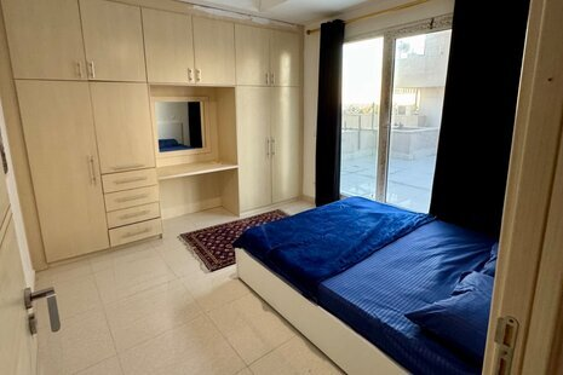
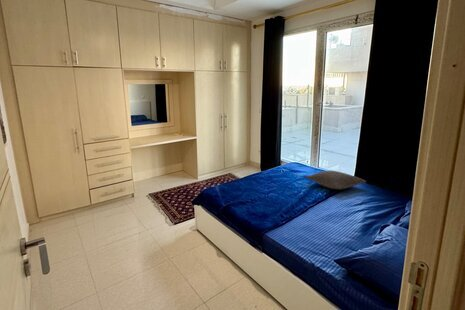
+ pillow (334, 179)
